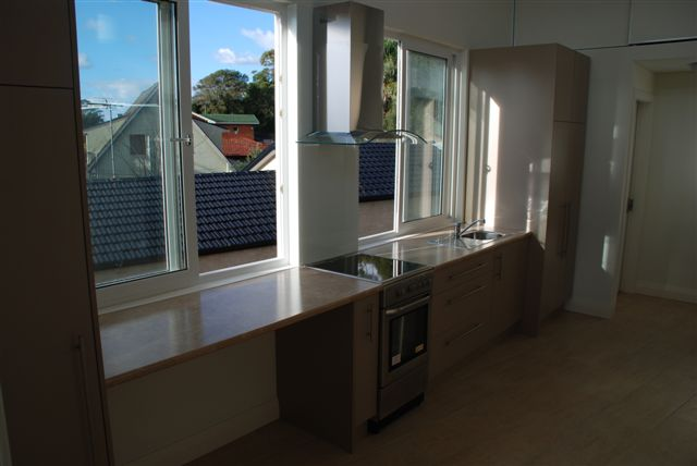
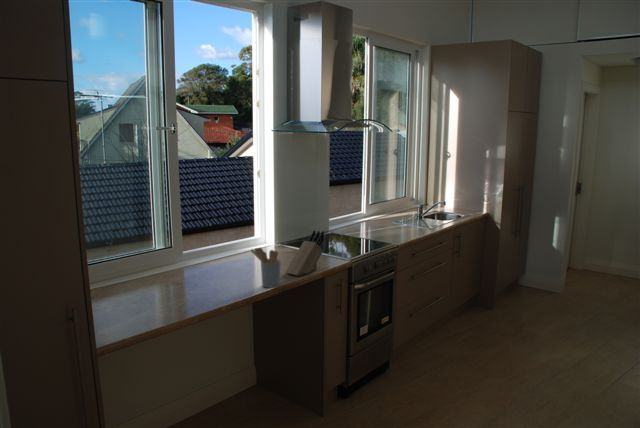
+ knife block (306, 251)
+ utensil holder (266, 266)
